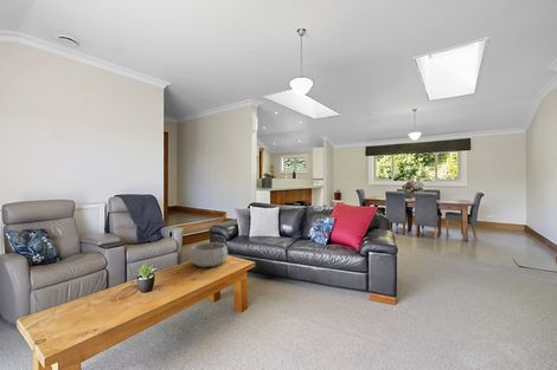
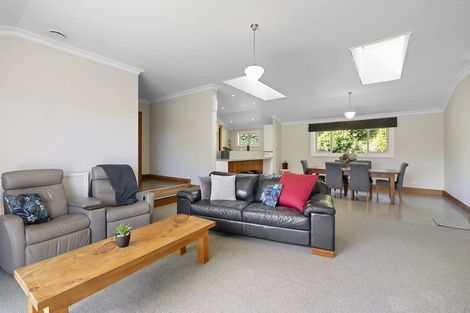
- decorative bowl (209, 254)
